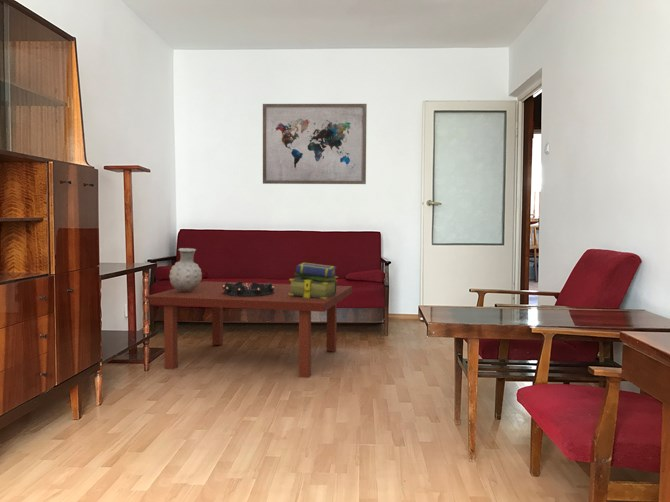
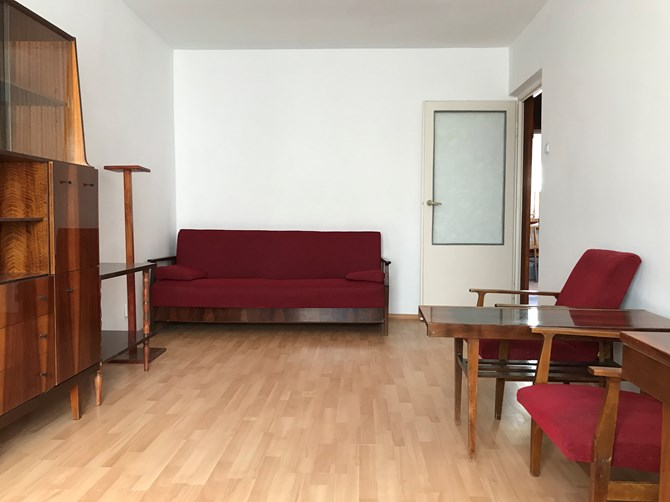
- wall art (314, 144)
- vase (185, 269)
- stack of books (315, 279)
- coffee table (256, 308)
- decorative bowl (248, 286)
